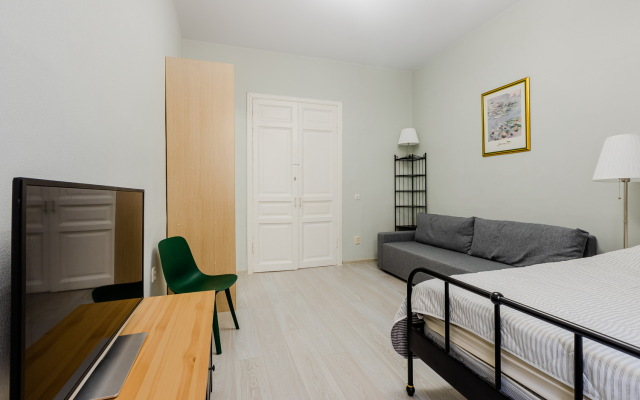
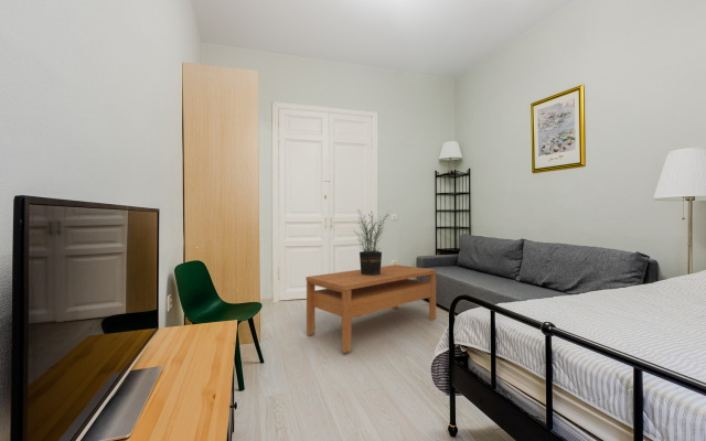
+ potted plant (372, 241)
+ coffee table (375, 300)
